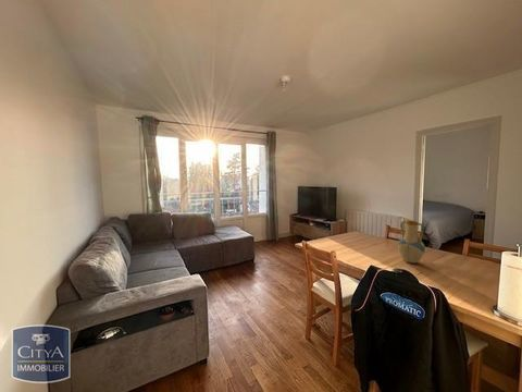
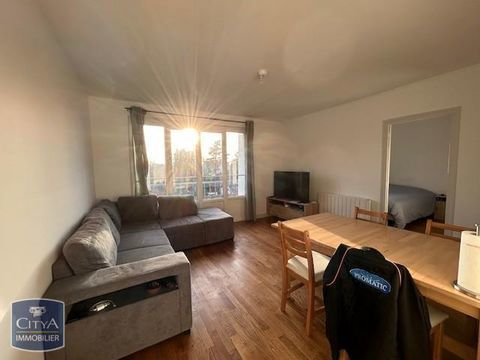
- vase (411, 241)
